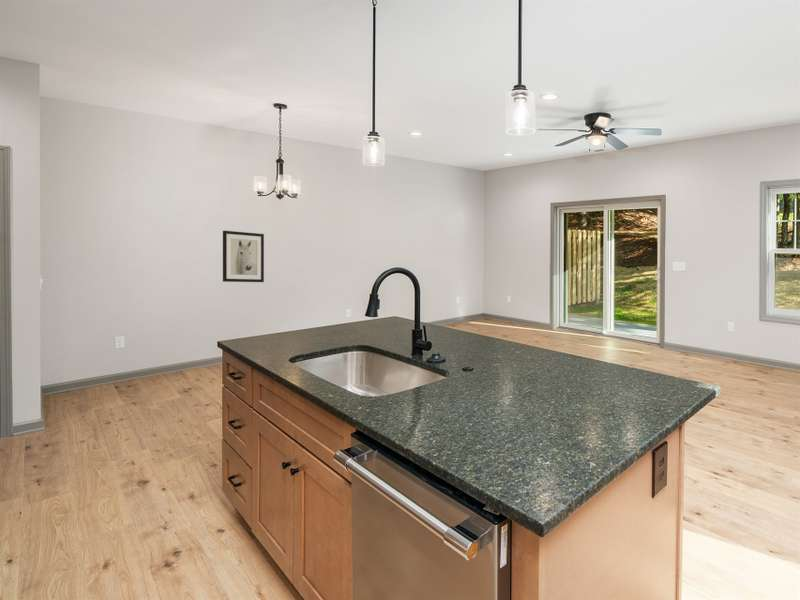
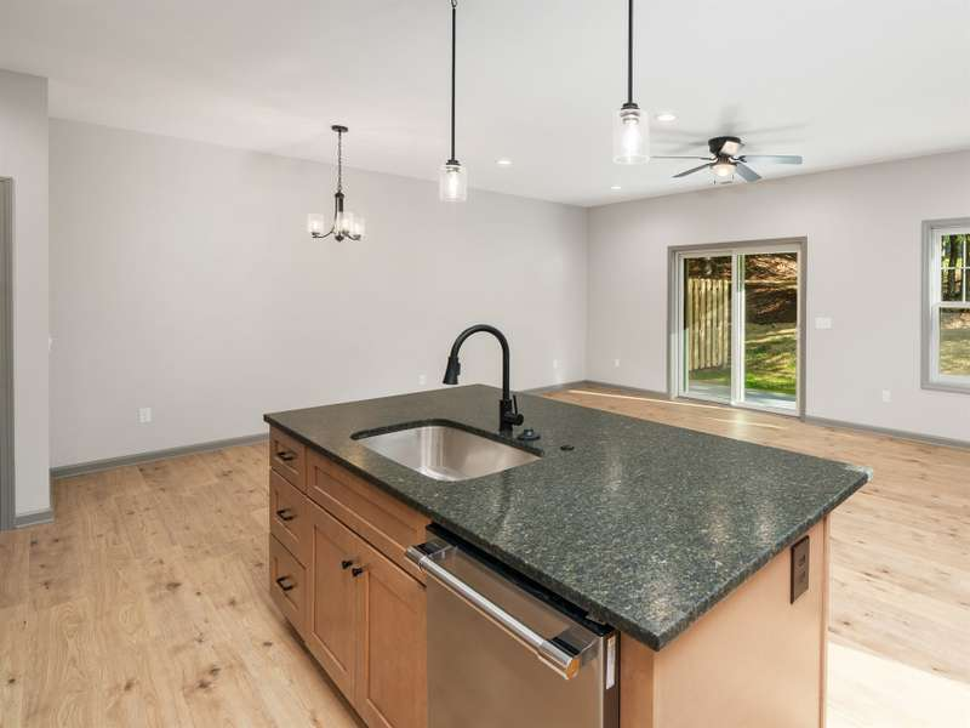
- wall art (243, 257)
